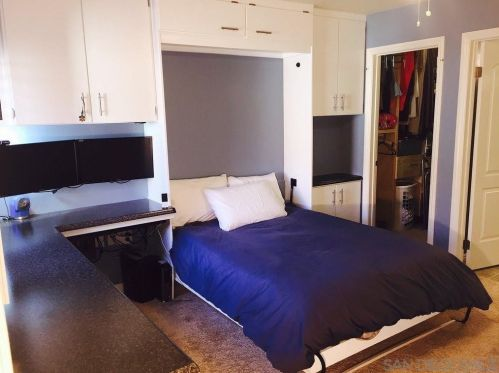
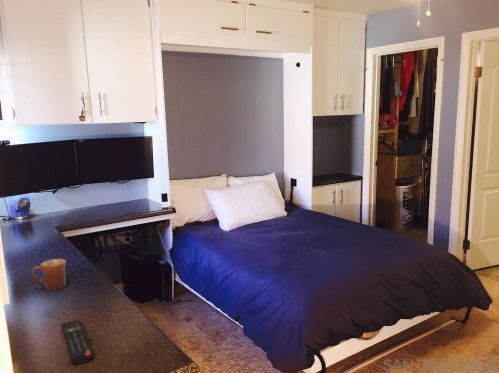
+ remote control (76, 340)
+ mug (50, 276)
